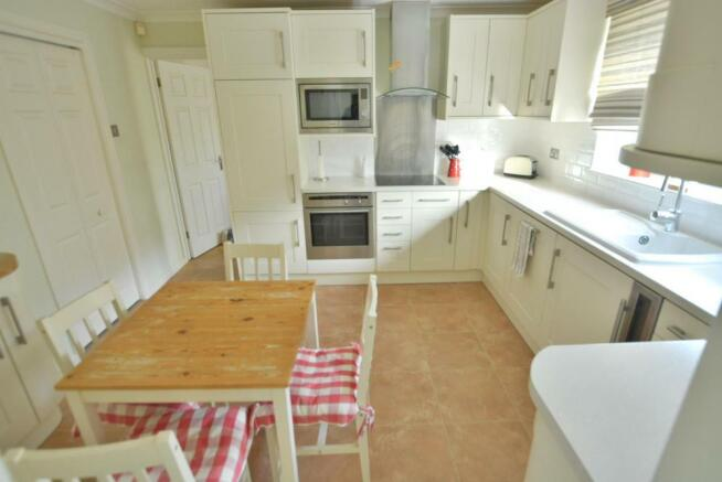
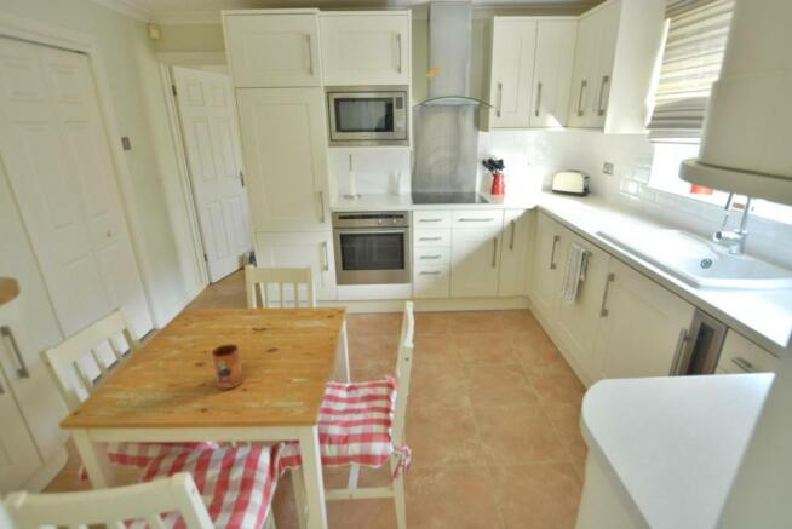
+ mug (230, 363)
